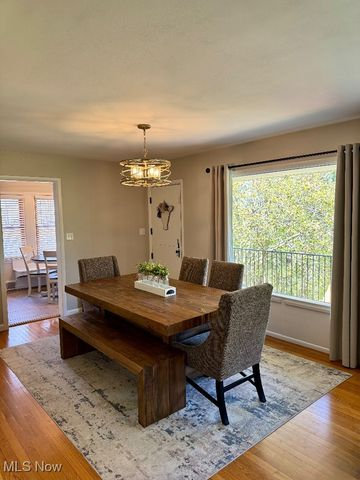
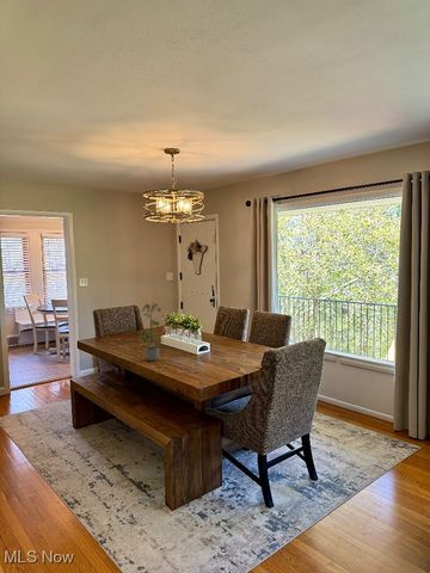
+ potted plant (152, 331)
